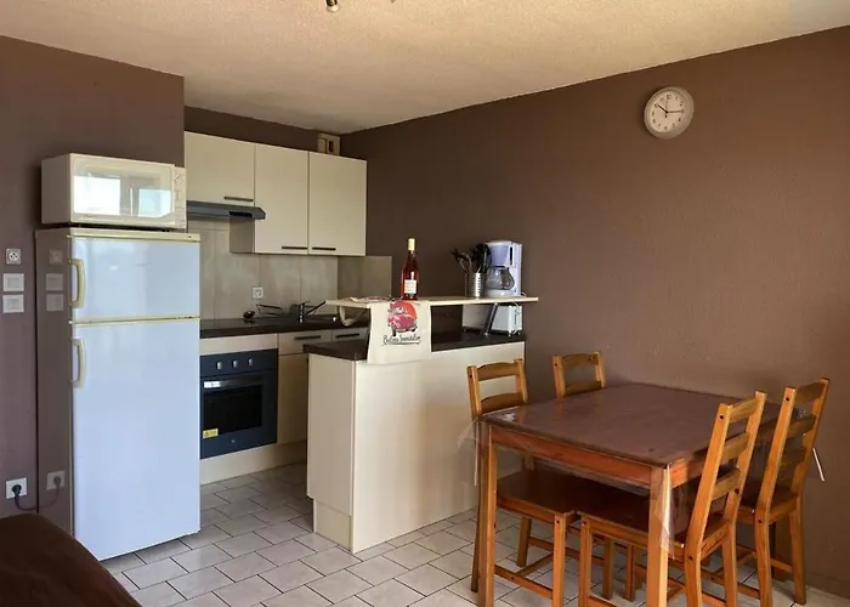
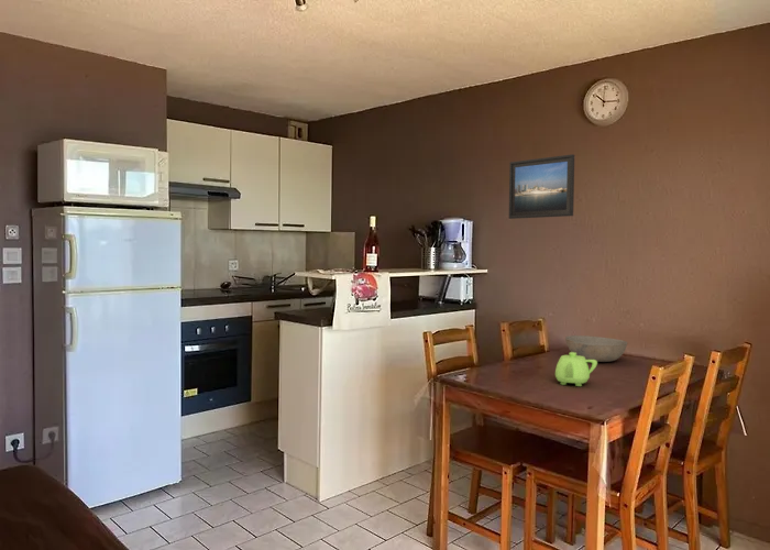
+ teapot (575, 367)
+ bowl (595, 349)
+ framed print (540, 187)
